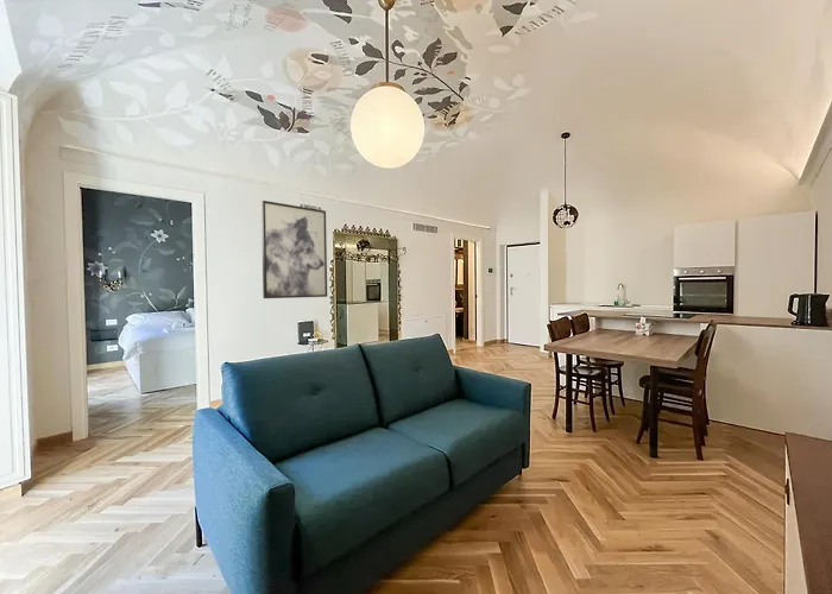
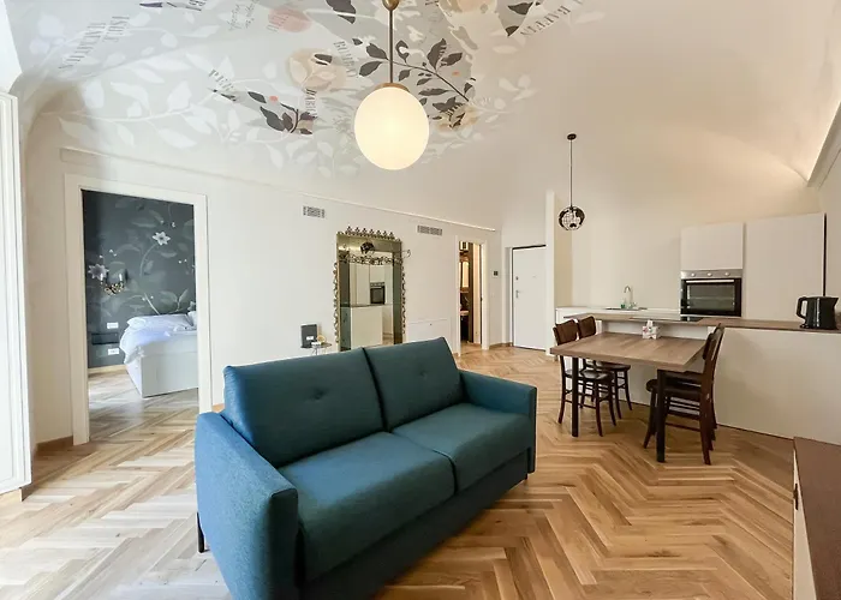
- wall art (296, 252)
